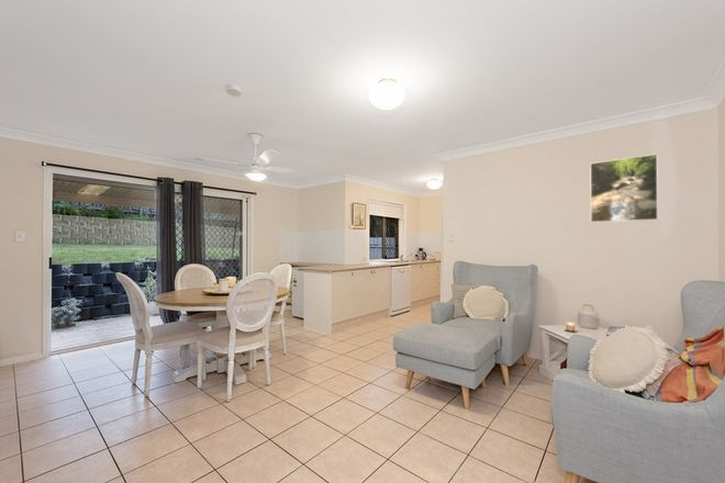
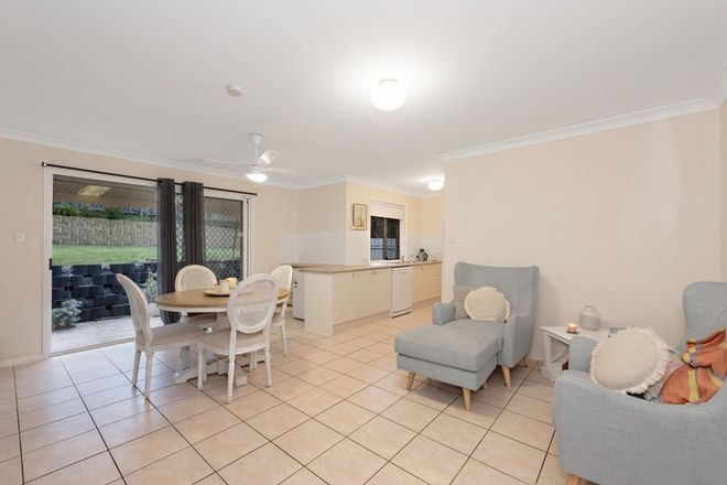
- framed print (622, 190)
